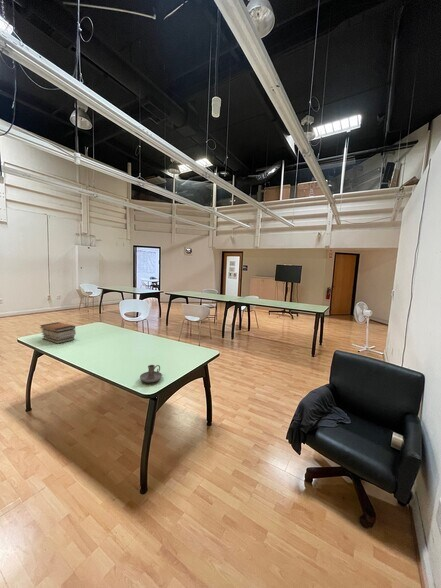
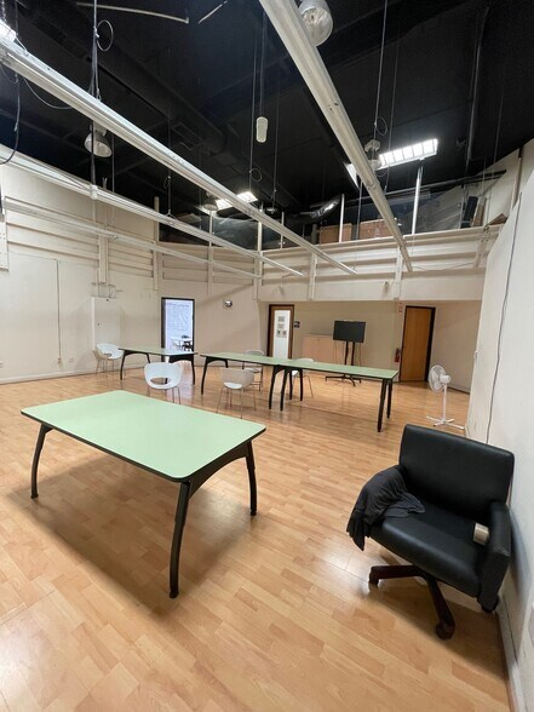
- book stack (58, 332)
- candle holder (152, 371)
